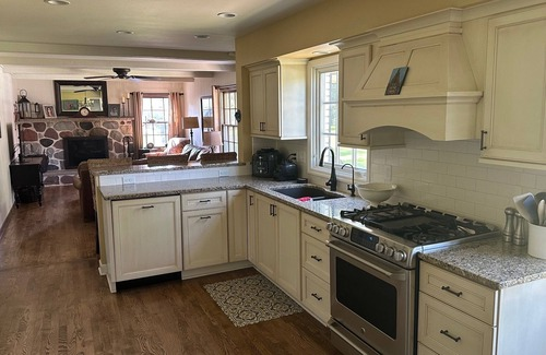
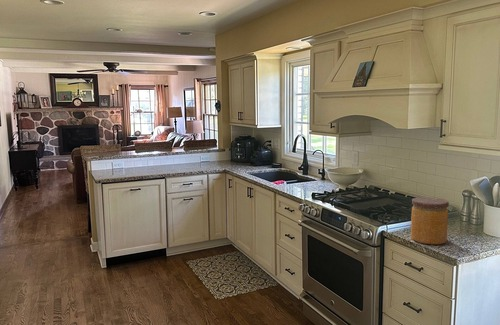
+ jar (429, 220)
